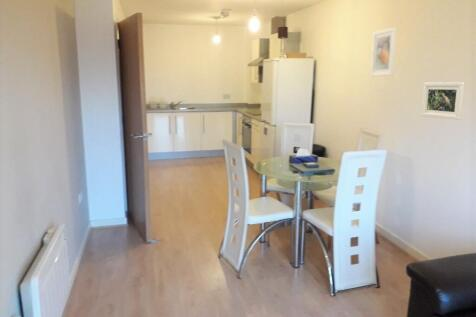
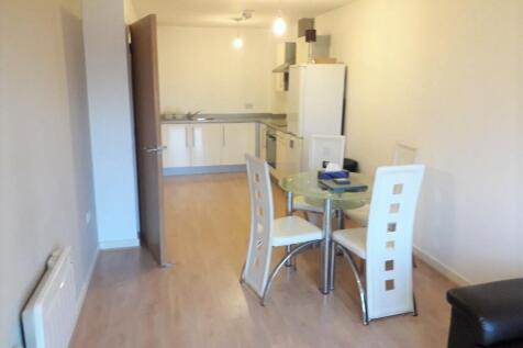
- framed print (383, 53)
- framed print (441, 100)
